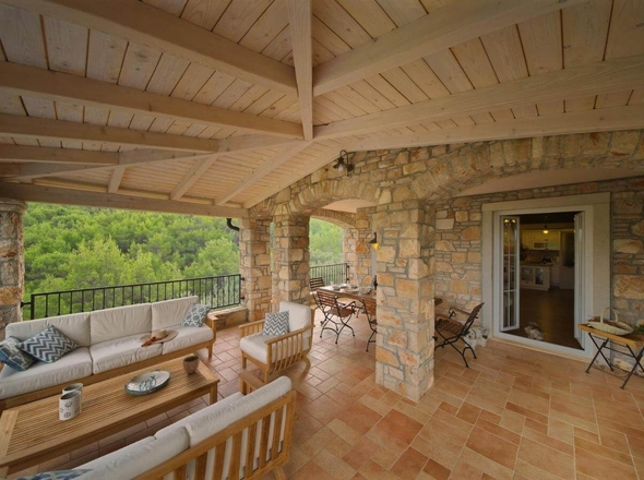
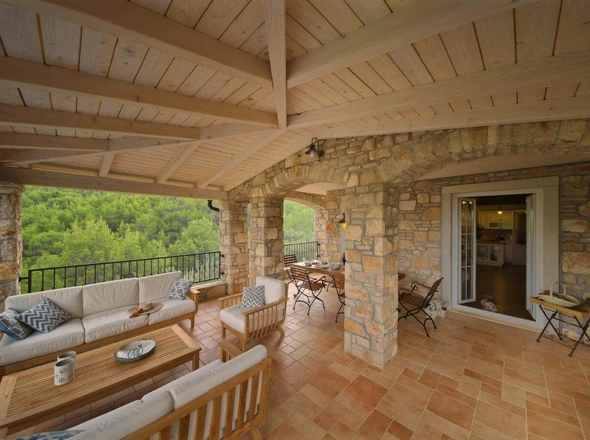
- decorative bowl (191, 364)
